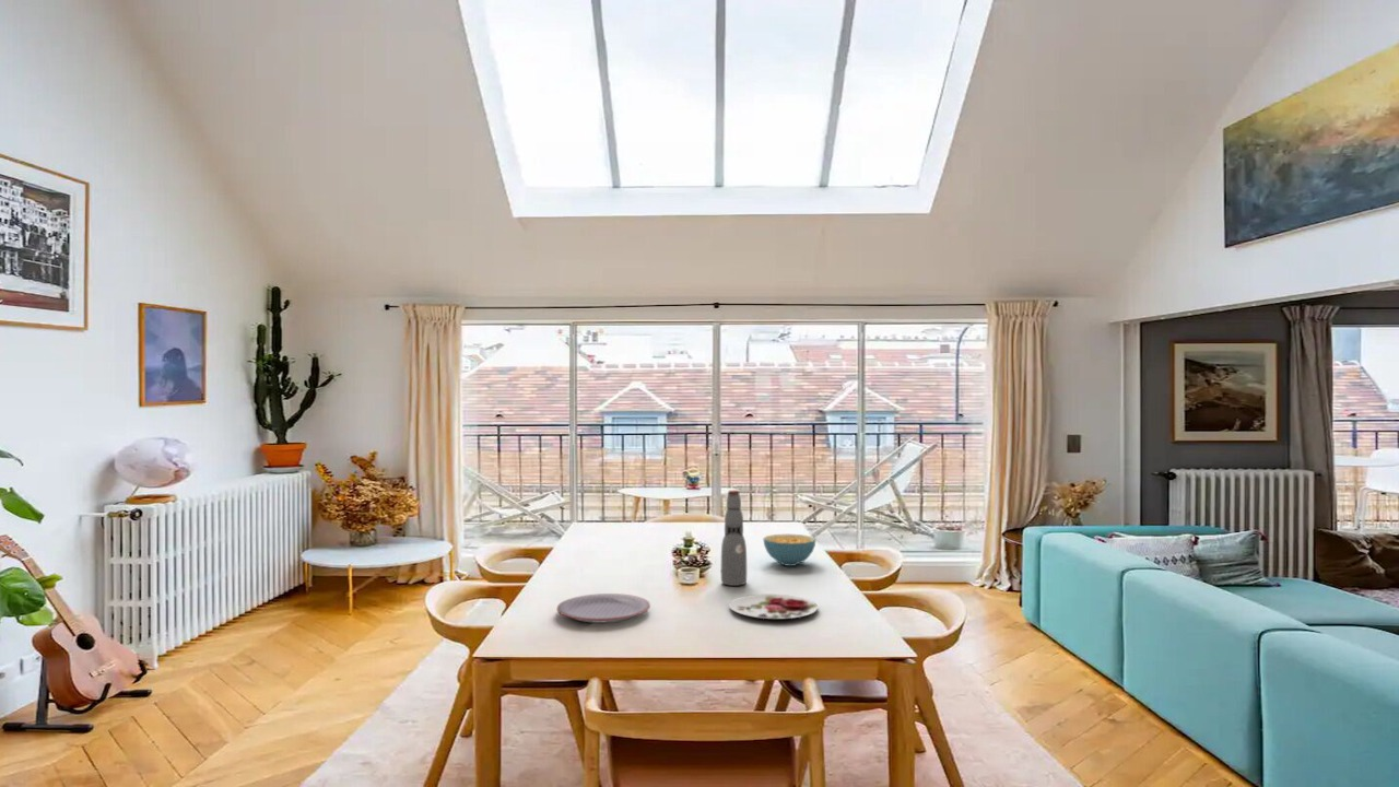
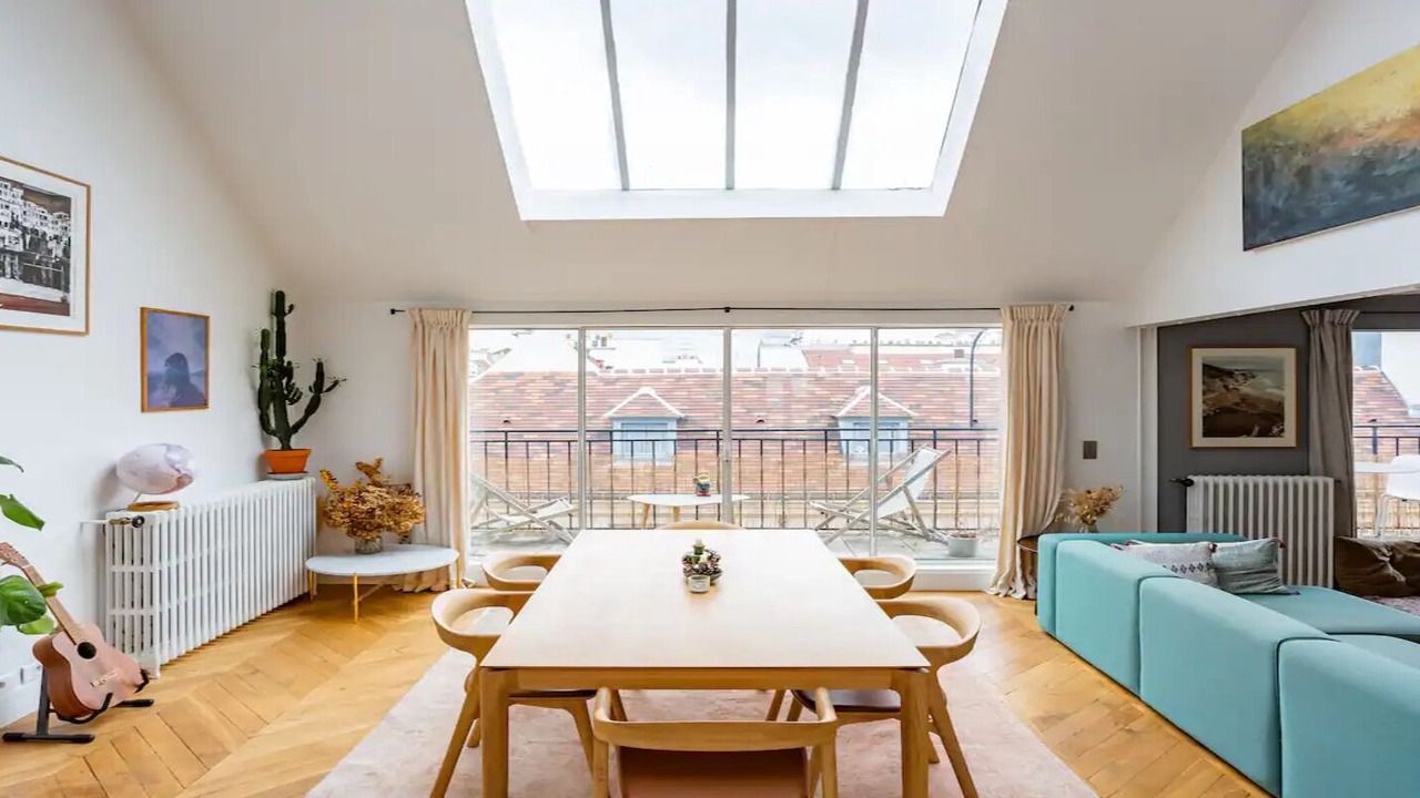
- plate (773, 604)
- cereal bowl (789, 551)
- plate (603, 609)
- bottle (733, 537)
